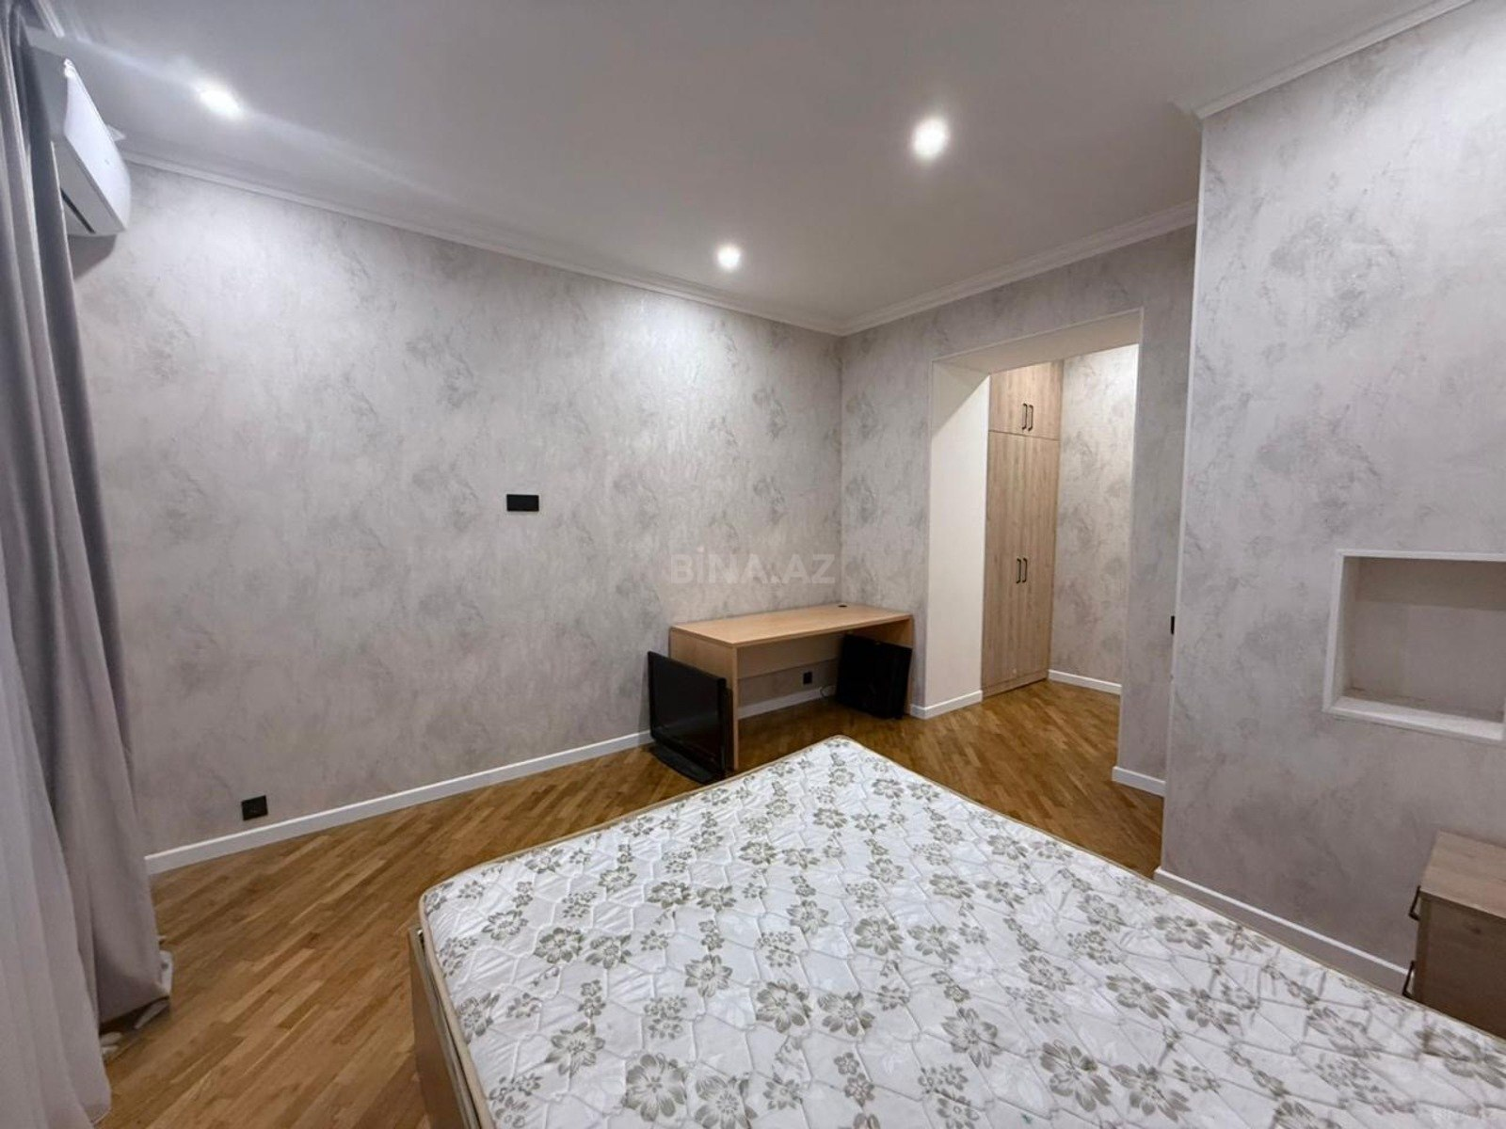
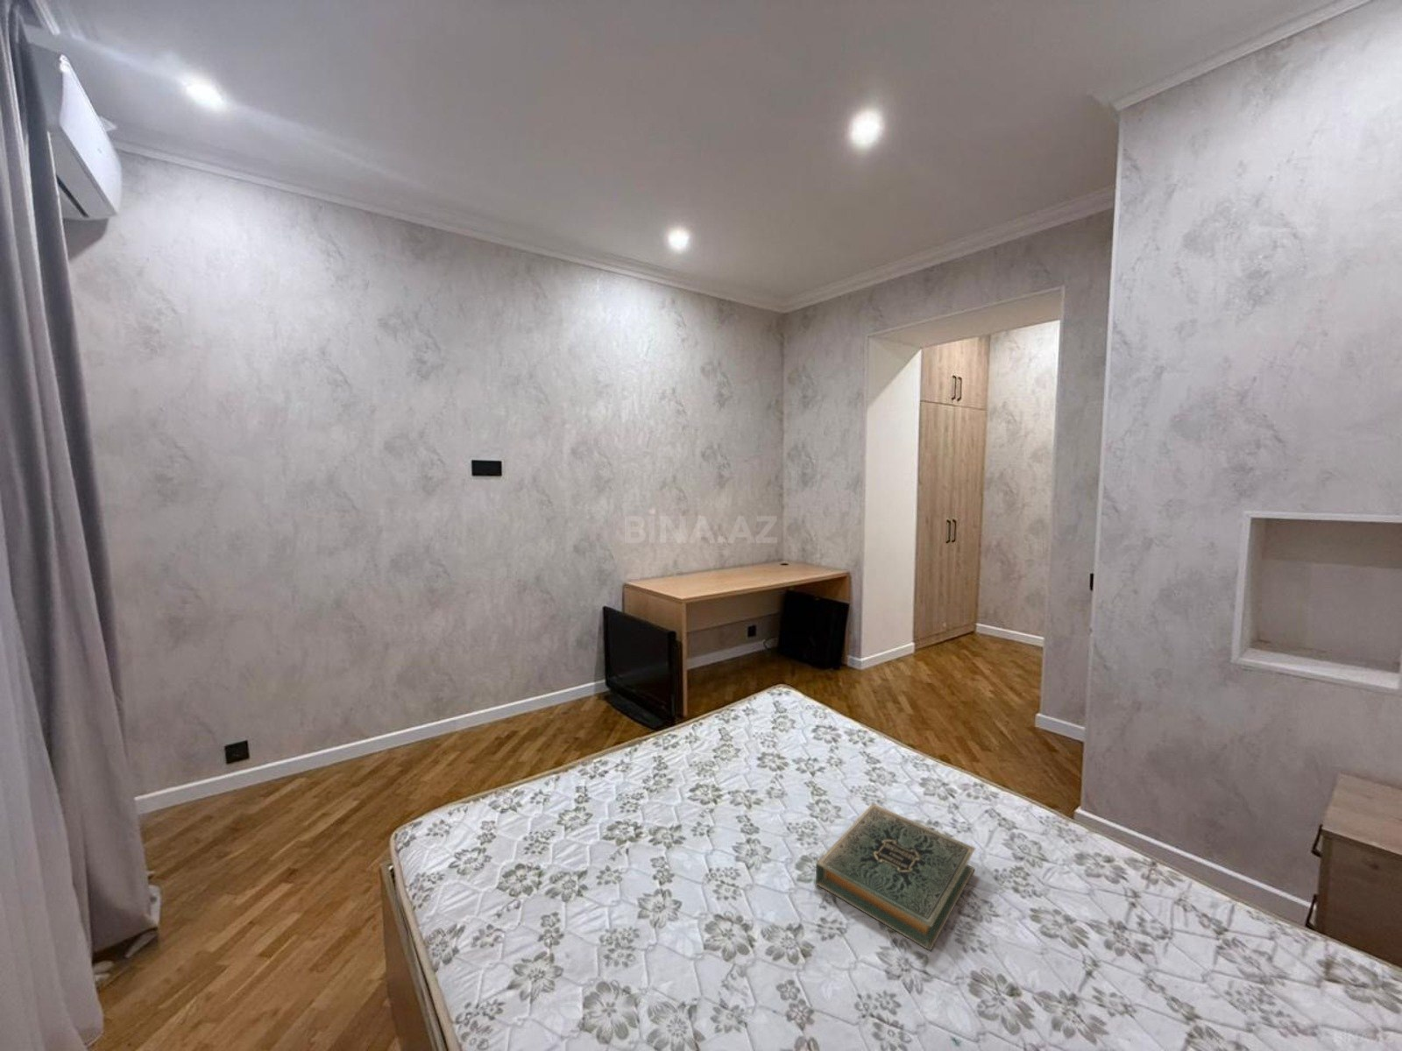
+ hardback book (896, 866)
